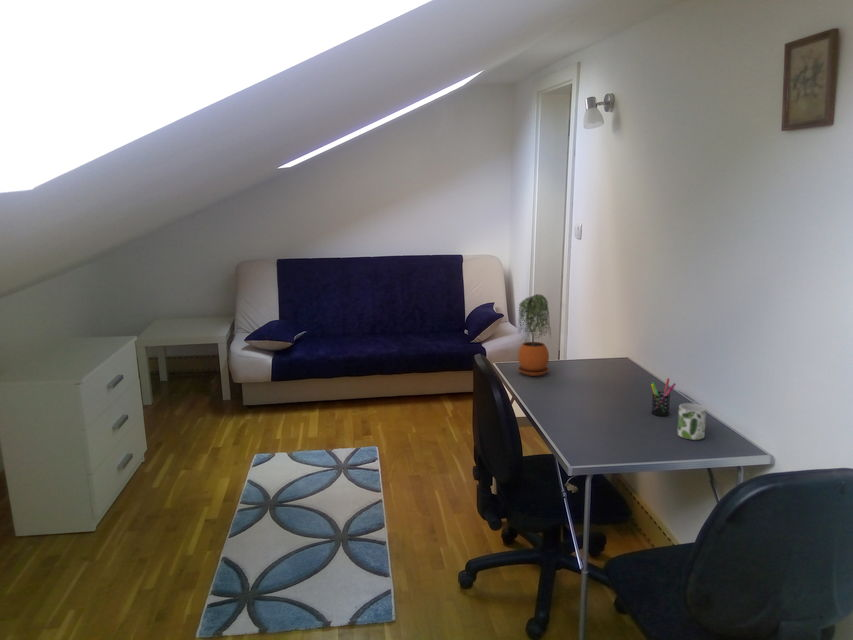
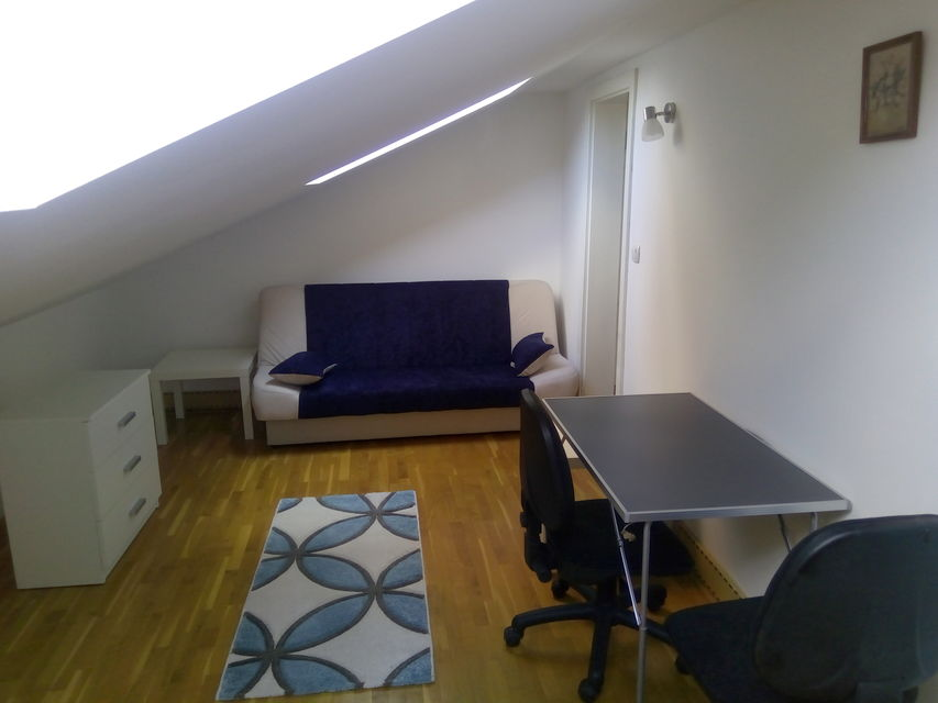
- pen holder (660, 395)
- mug (689, 419)
- potted plant (536, 333)
